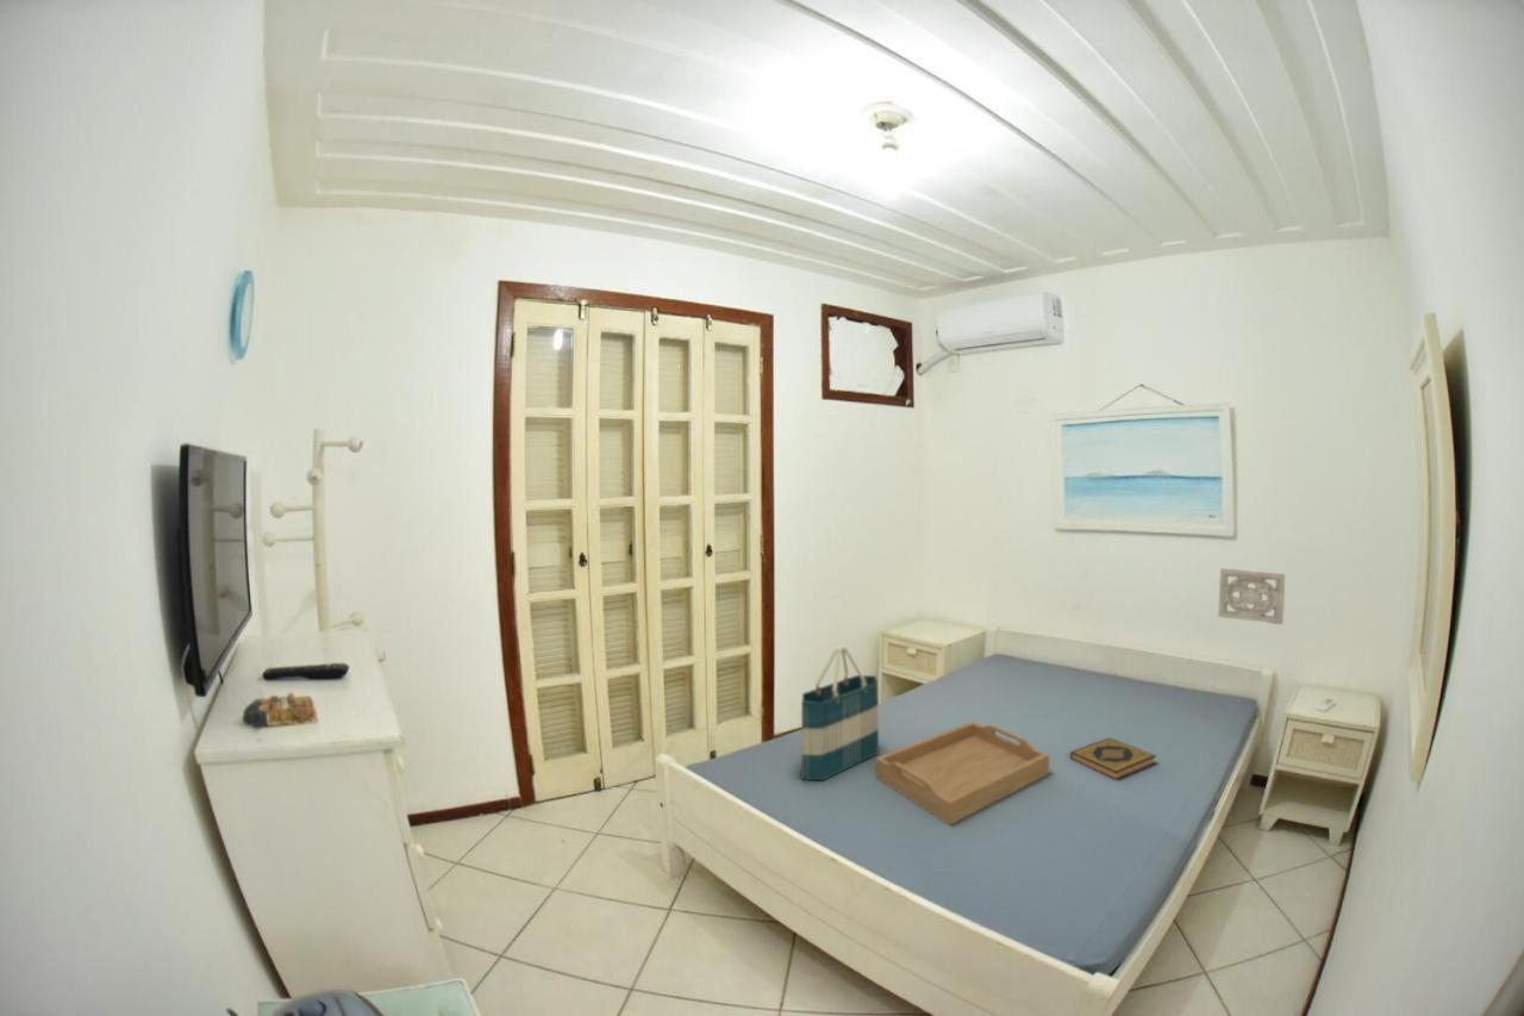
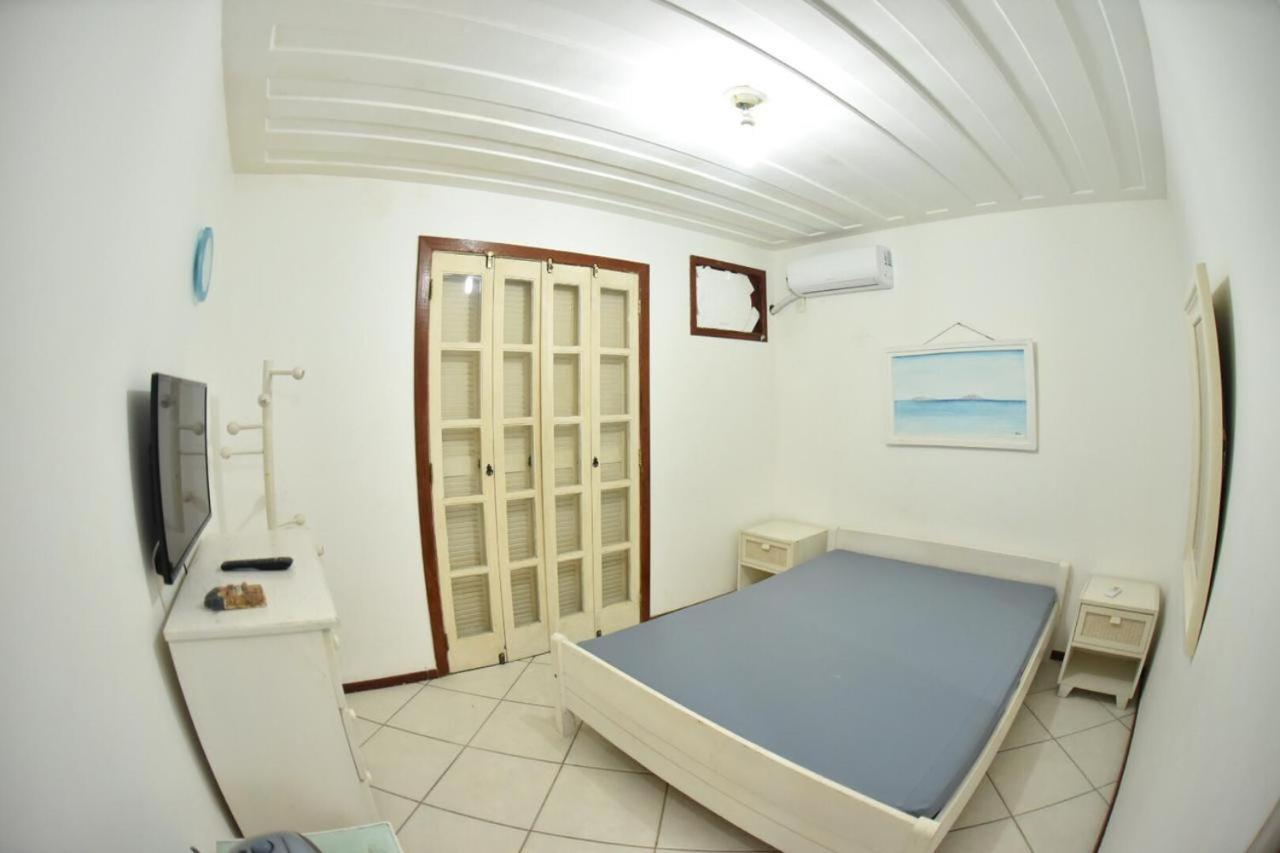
- serving tray (962, 762)
- wall ornament (1250, 597)
- tote bag (841, 704)
- hardback book (1112, 756)
